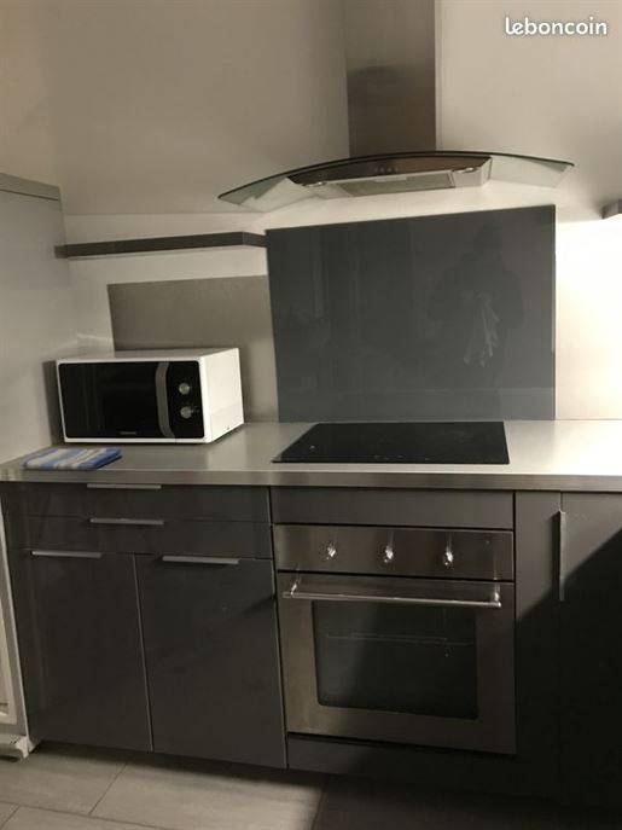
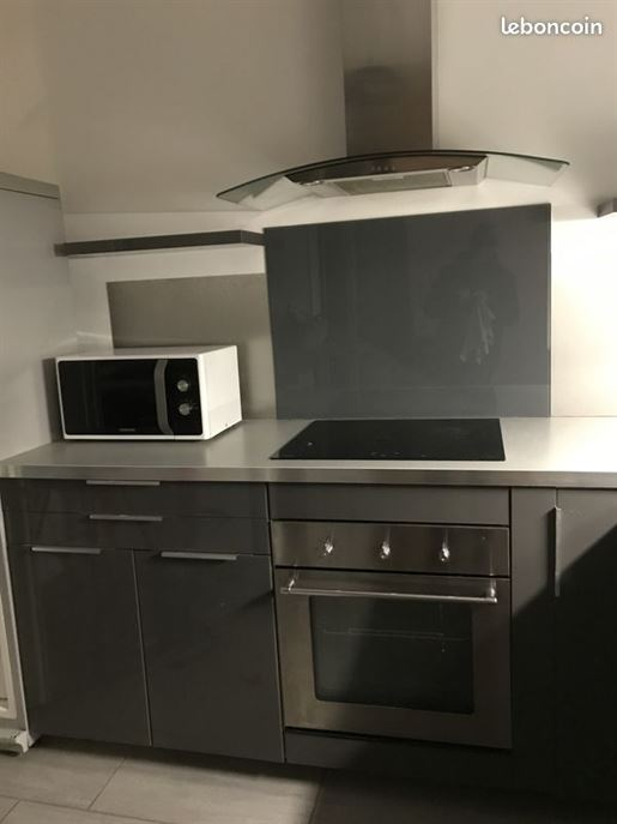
- dish towel (71, 457)
